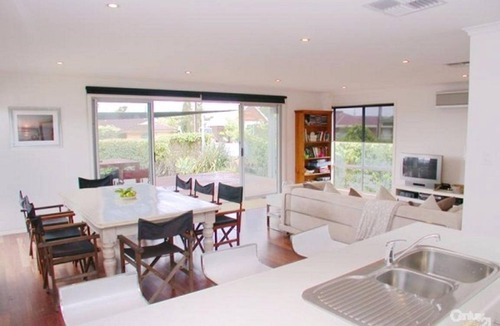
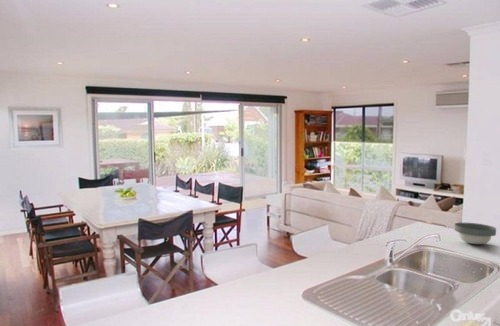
+ bowl (474, 234)
